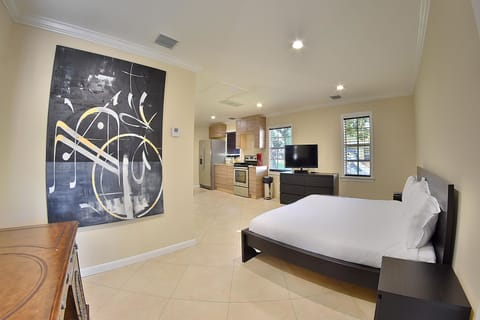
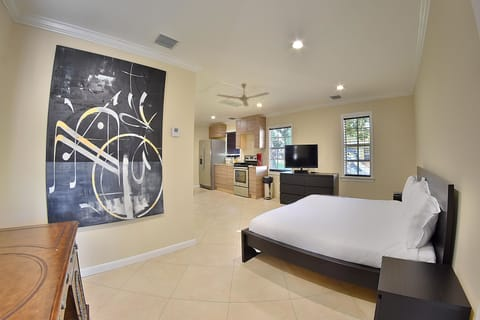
+ ceiling fan (243, 94)
